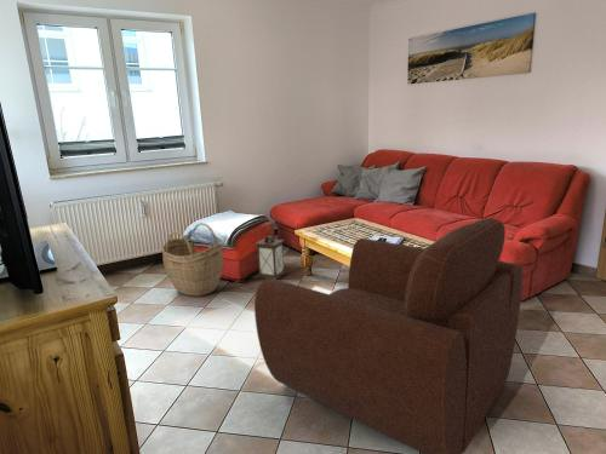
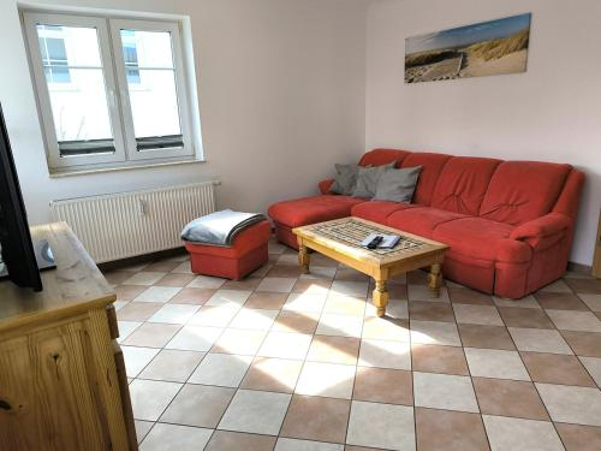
- lantern (269, 249)
- armchair (390, 305)
- woven basket (193, 259)
